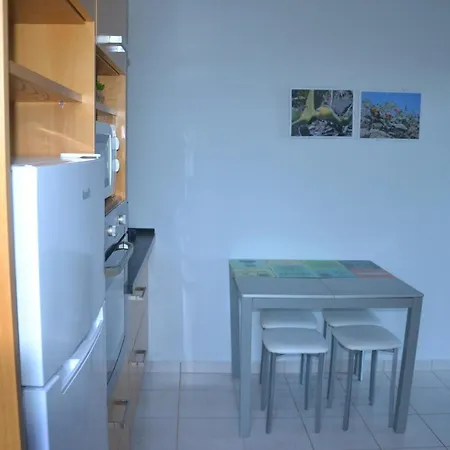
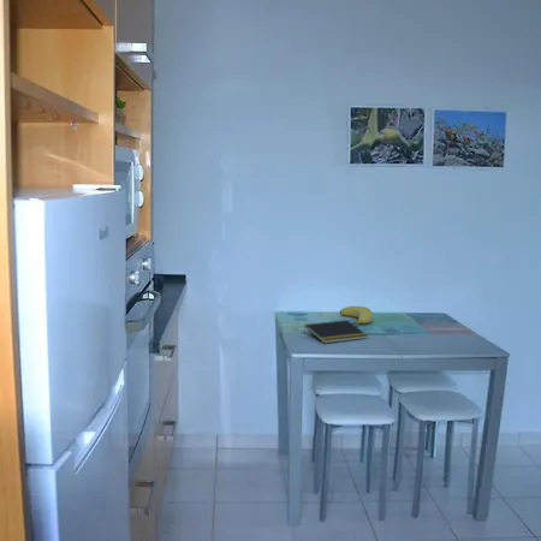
+ notepad (335, 331)
+ banana (351, 314)
